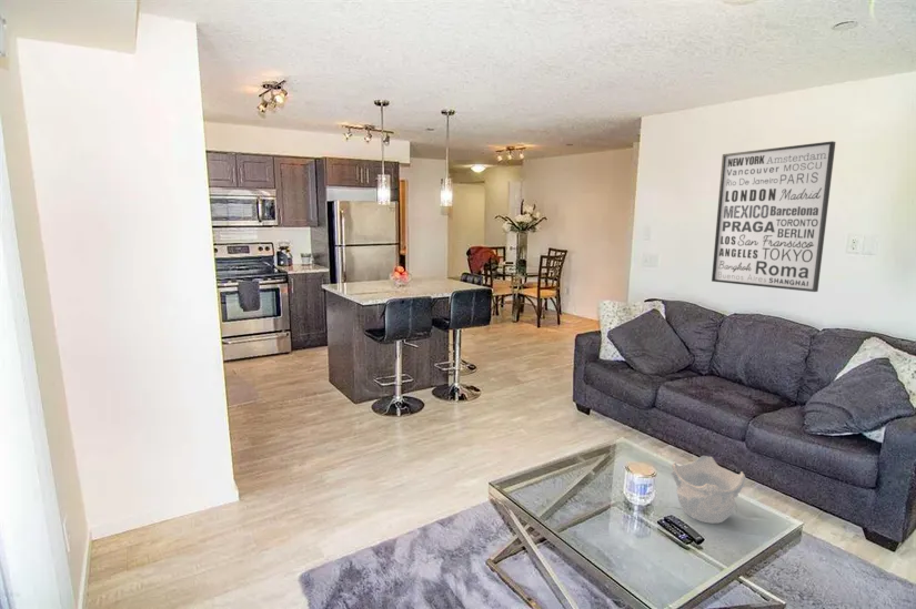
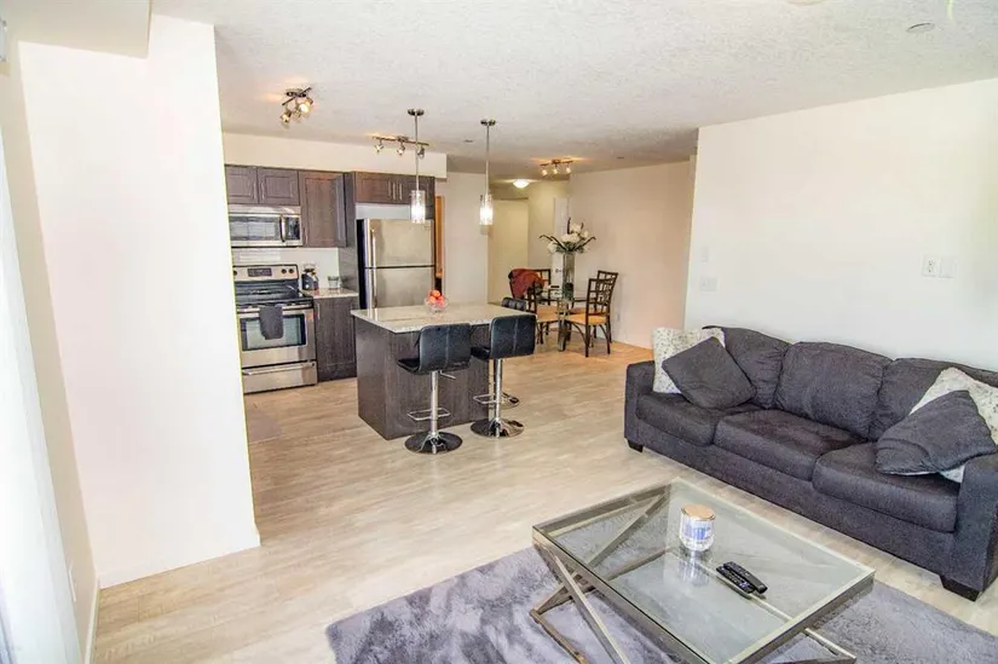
- wall art (767, 219)
- decorative bowl (706, 490)
